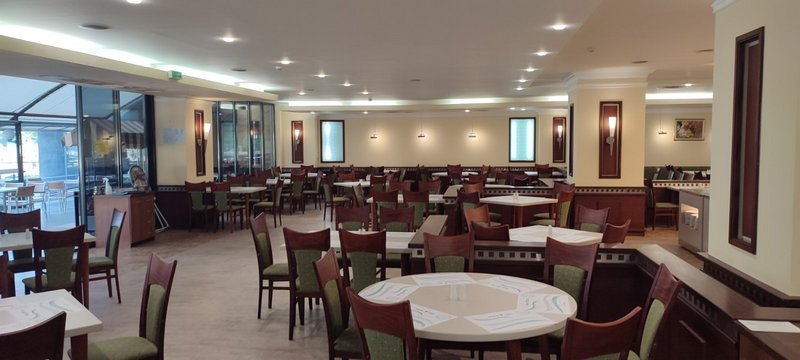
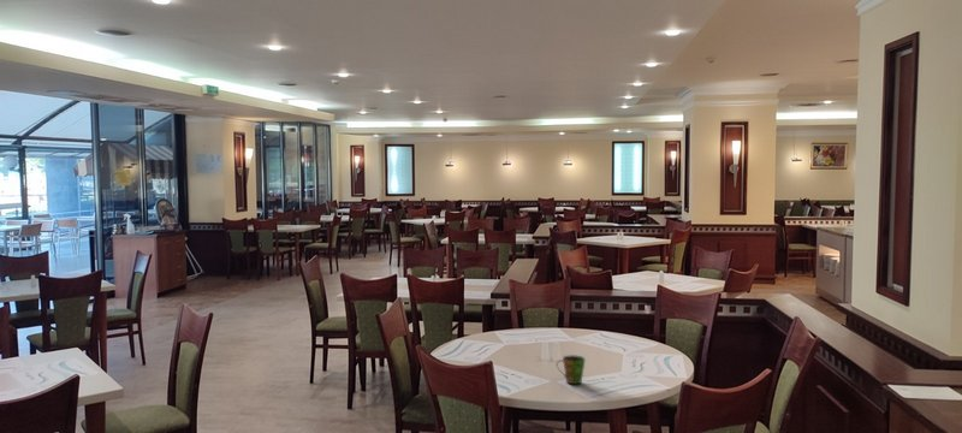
+ cup (570, 369)
